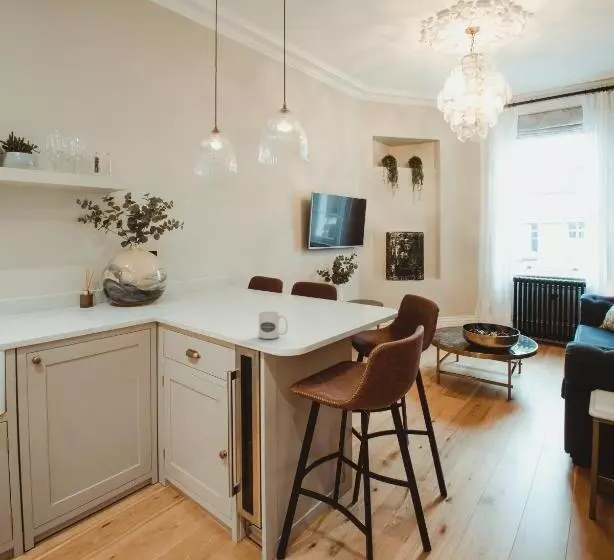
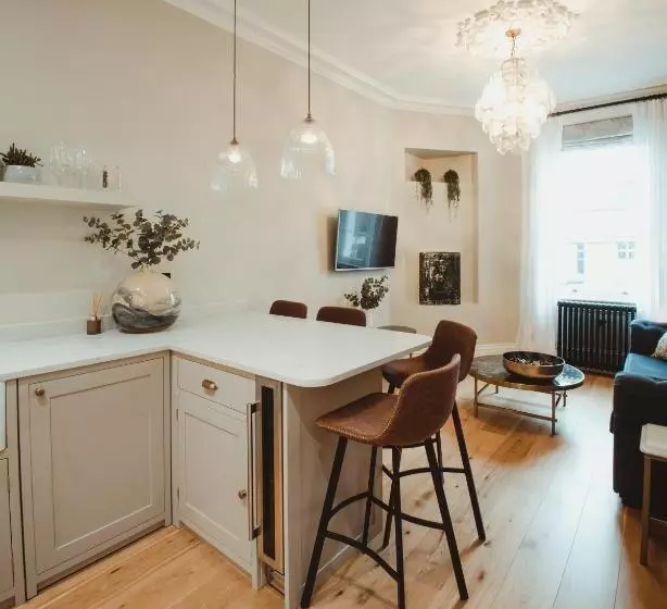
- mug (273, 324)
